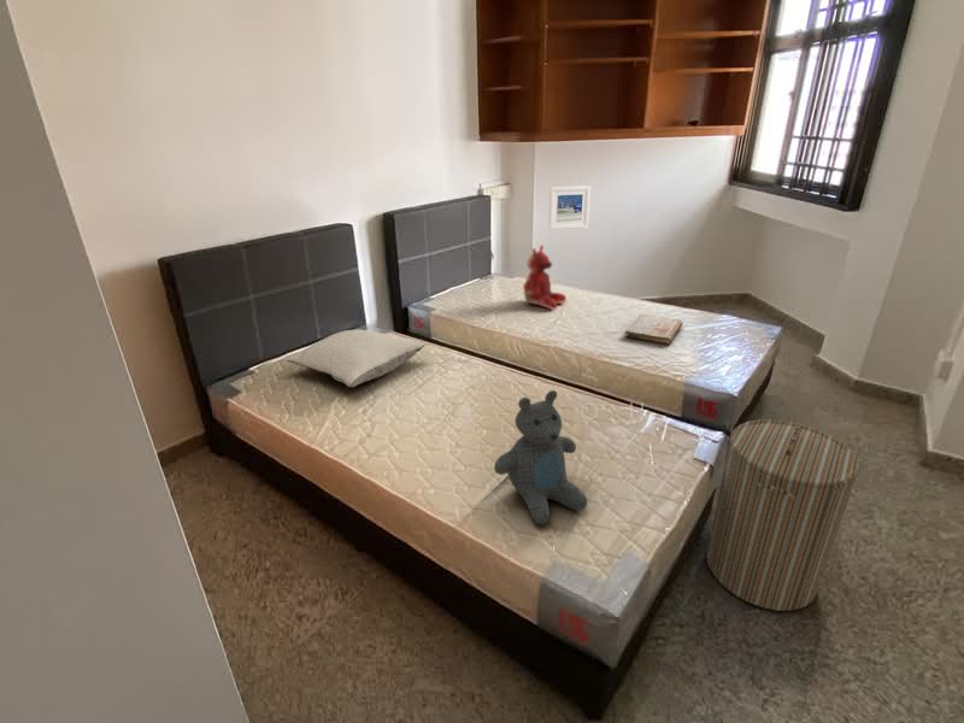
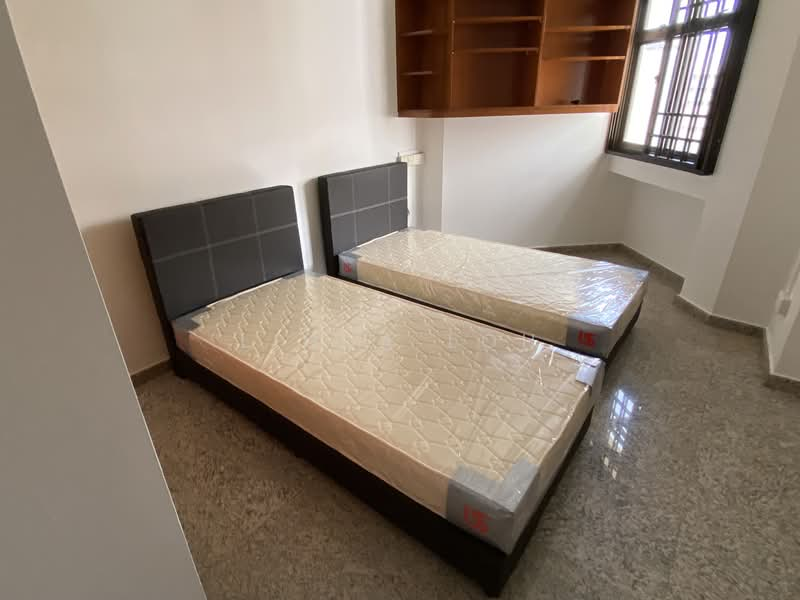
- book (653, 328)
- teddy bear (545, 276)
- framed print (569, 207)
- teddy bear (545, 452)
- laundry hamper (777, 502)
- pillow (355, 353)
